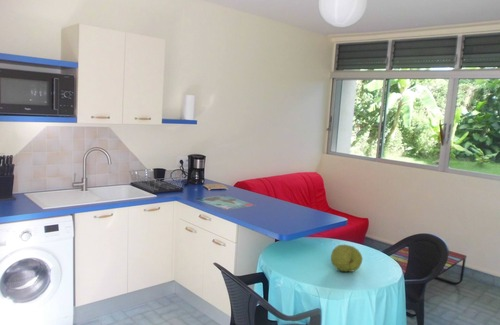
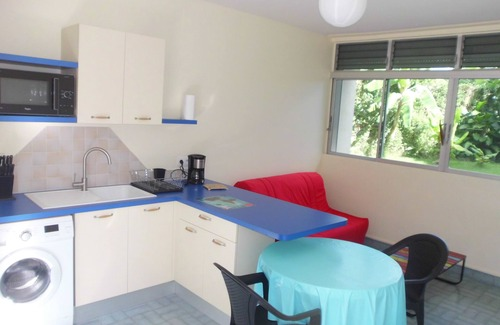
- fruit (346, 257)
